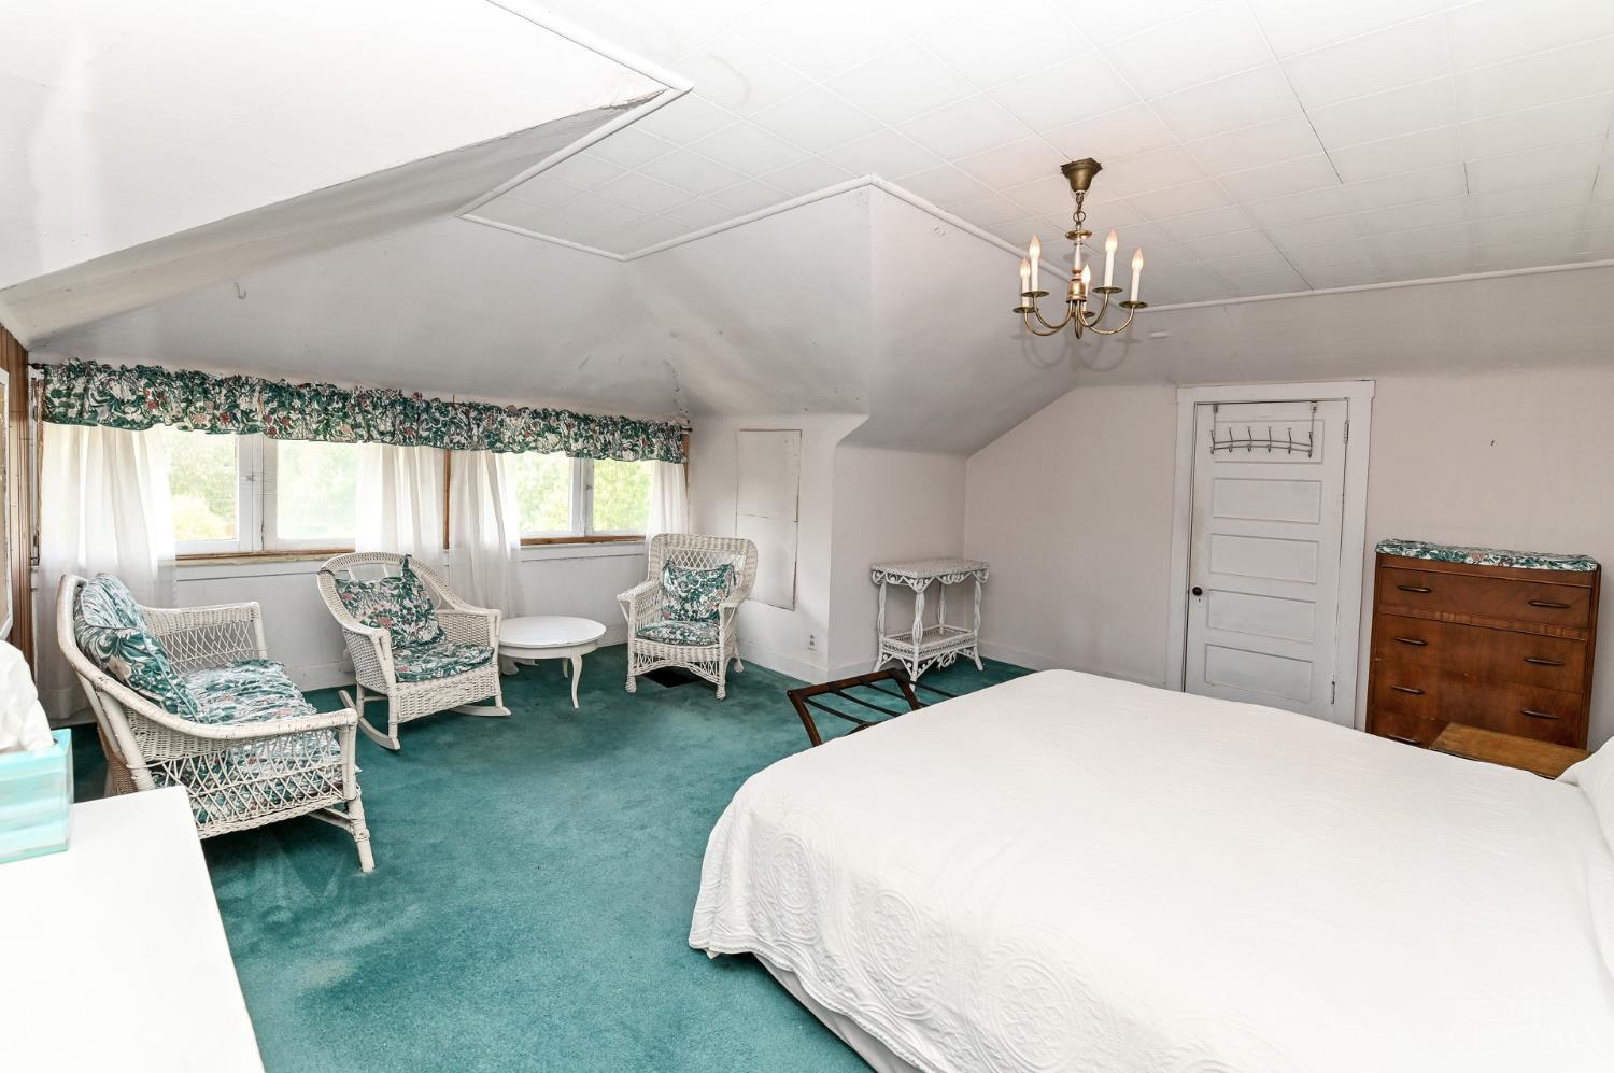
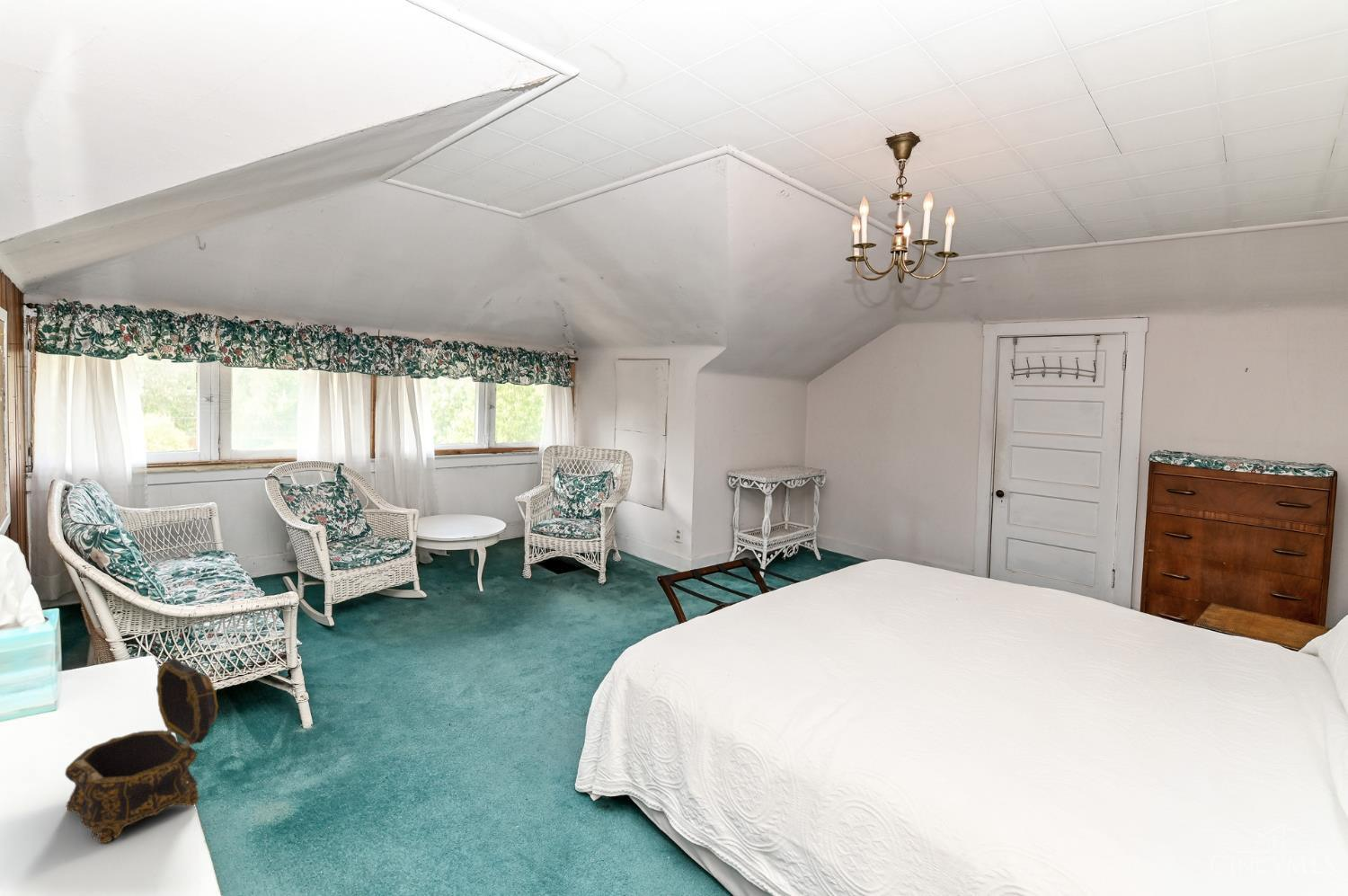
+ jewelry box (141, 739)
